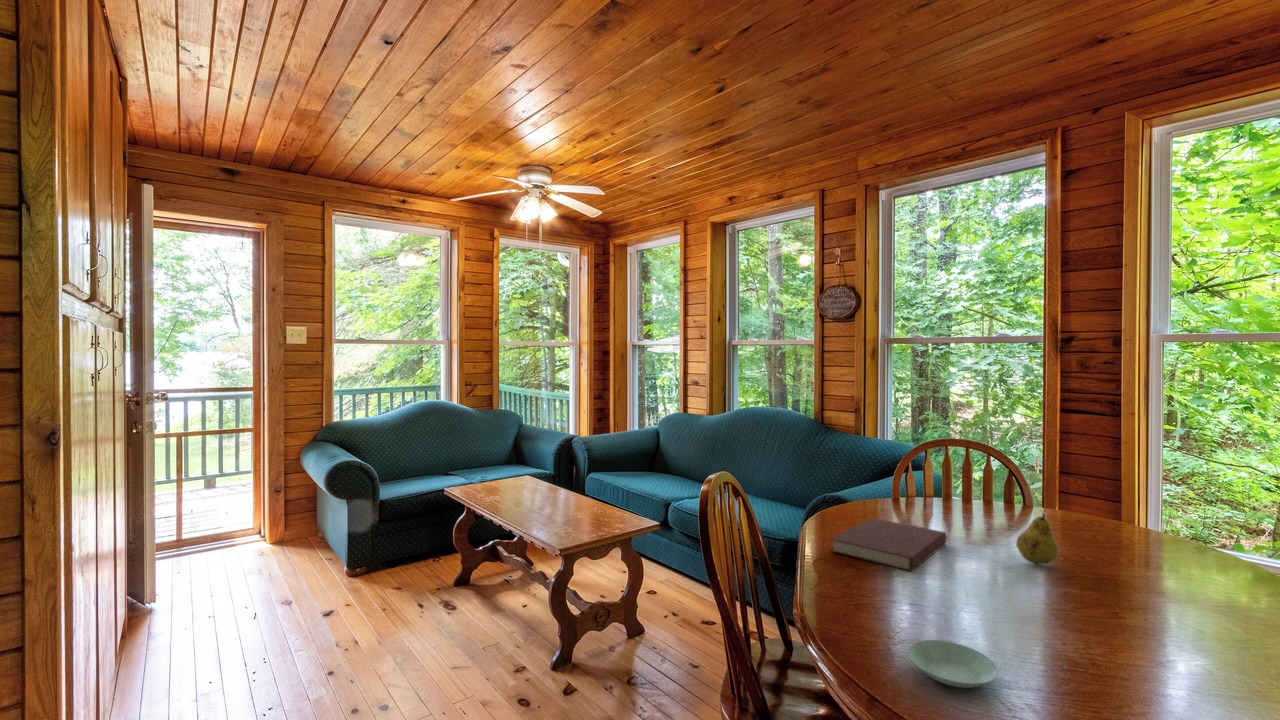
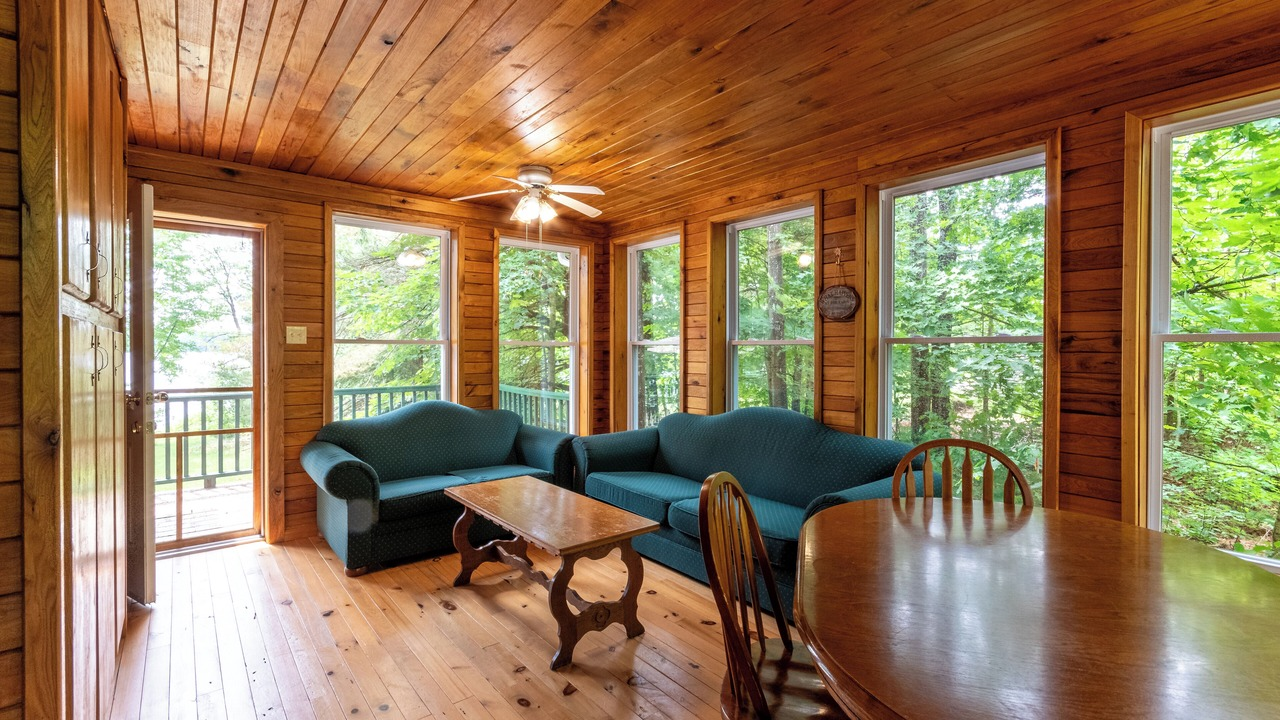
- saucer (951, 667)
- notebook (889, 541)
- fruit (1036, 536)
